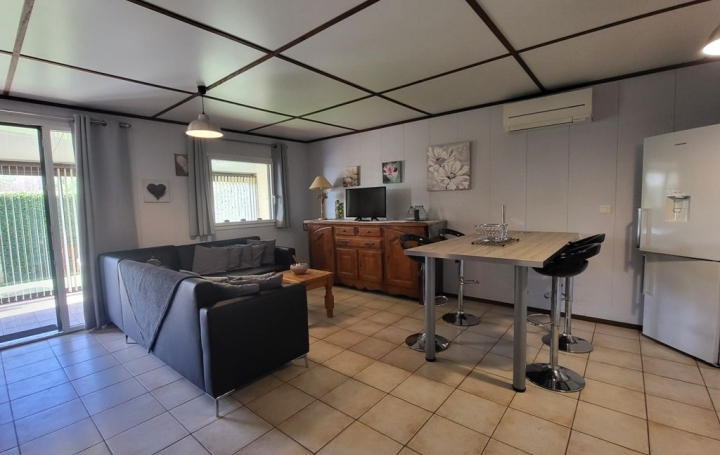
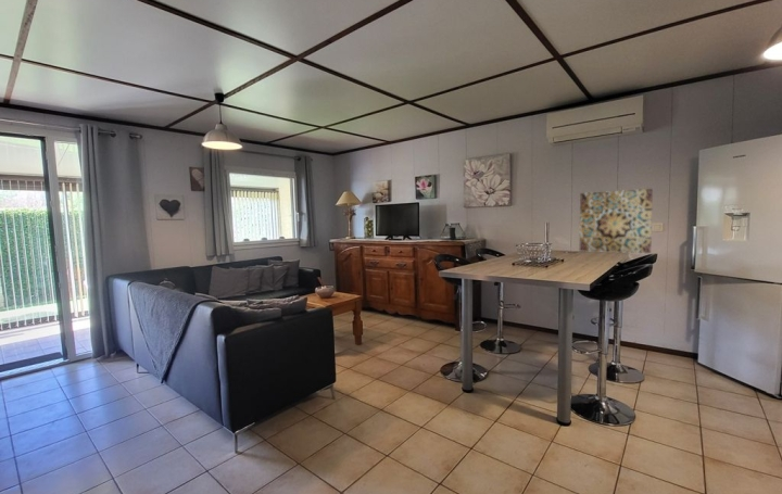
+ wall art (614, 221)
